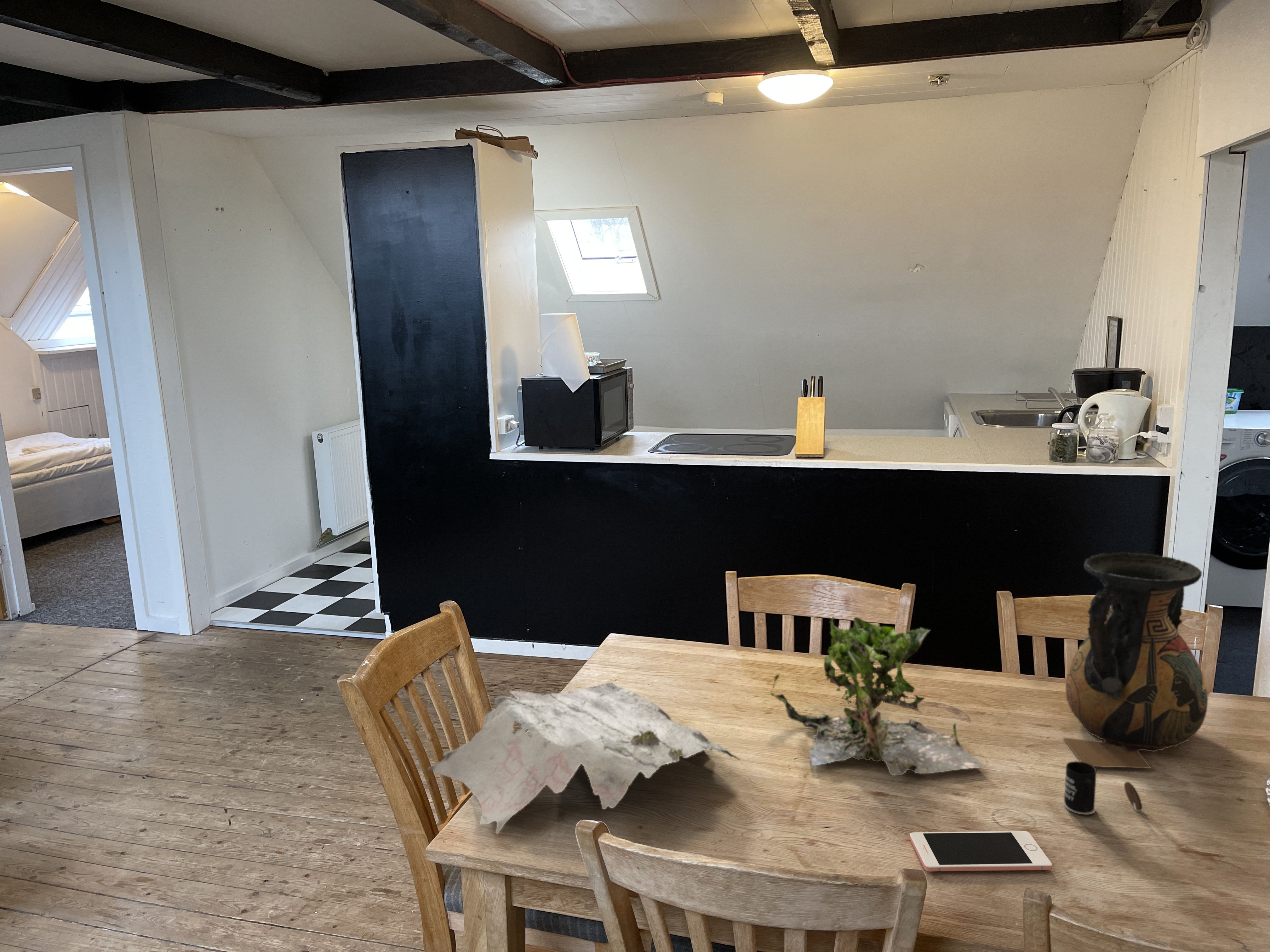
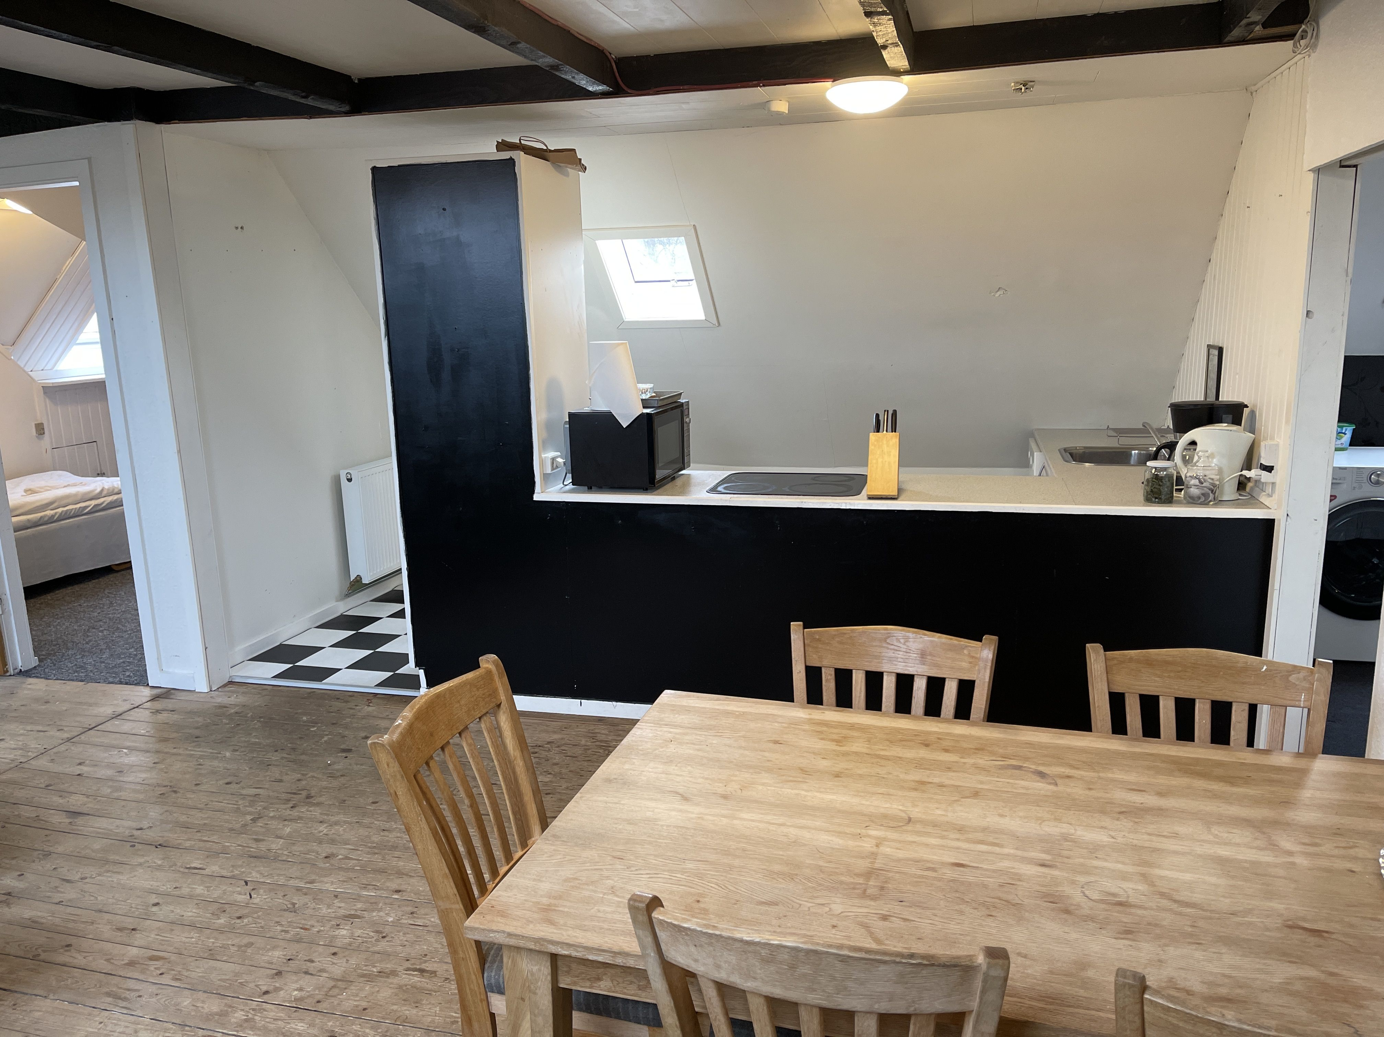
- cell phone (979, 851)
- plant (866, 688)
- napkin (581, 739)
- vase (1134, 651)
- mug (1095, 792)
